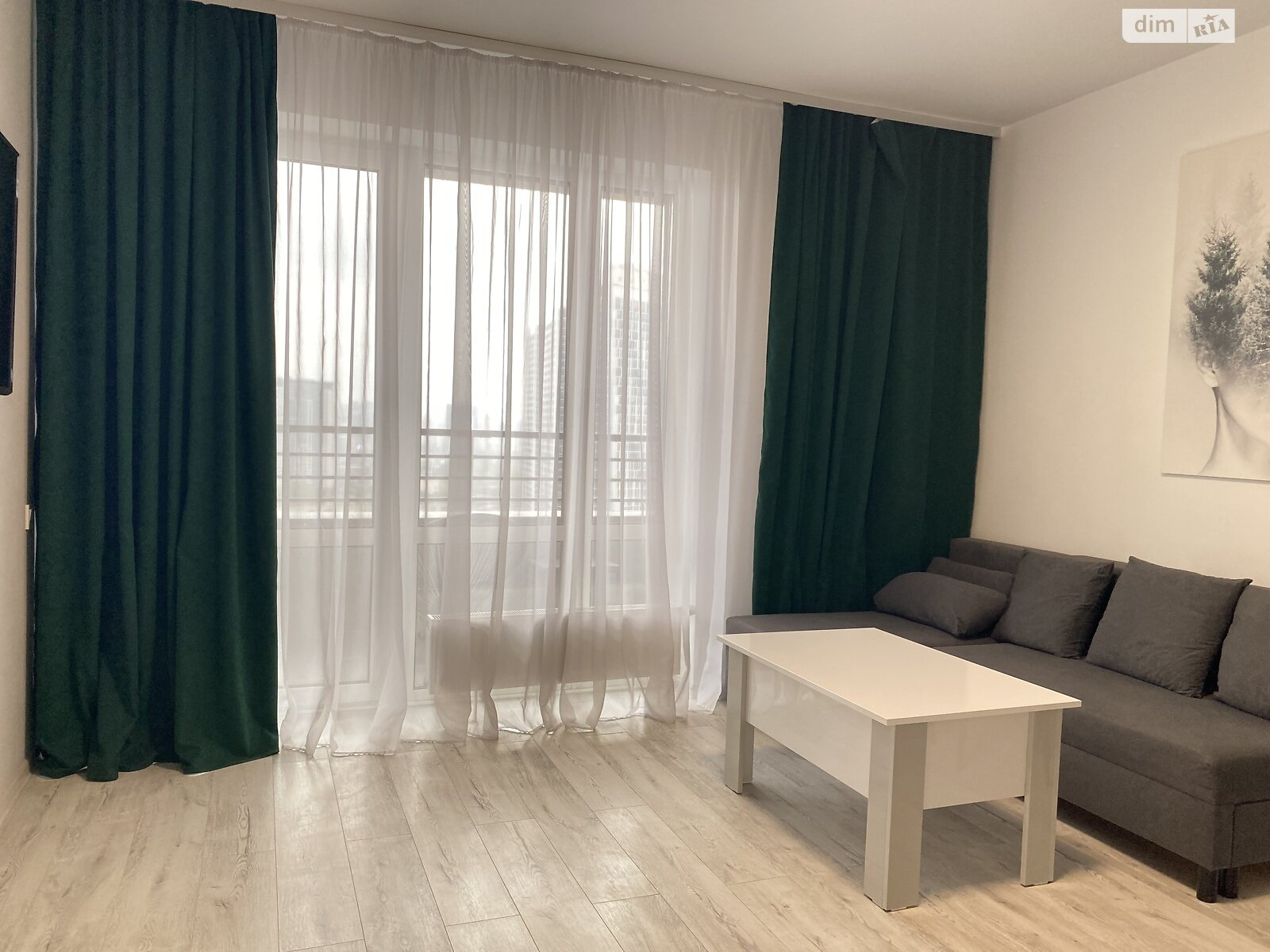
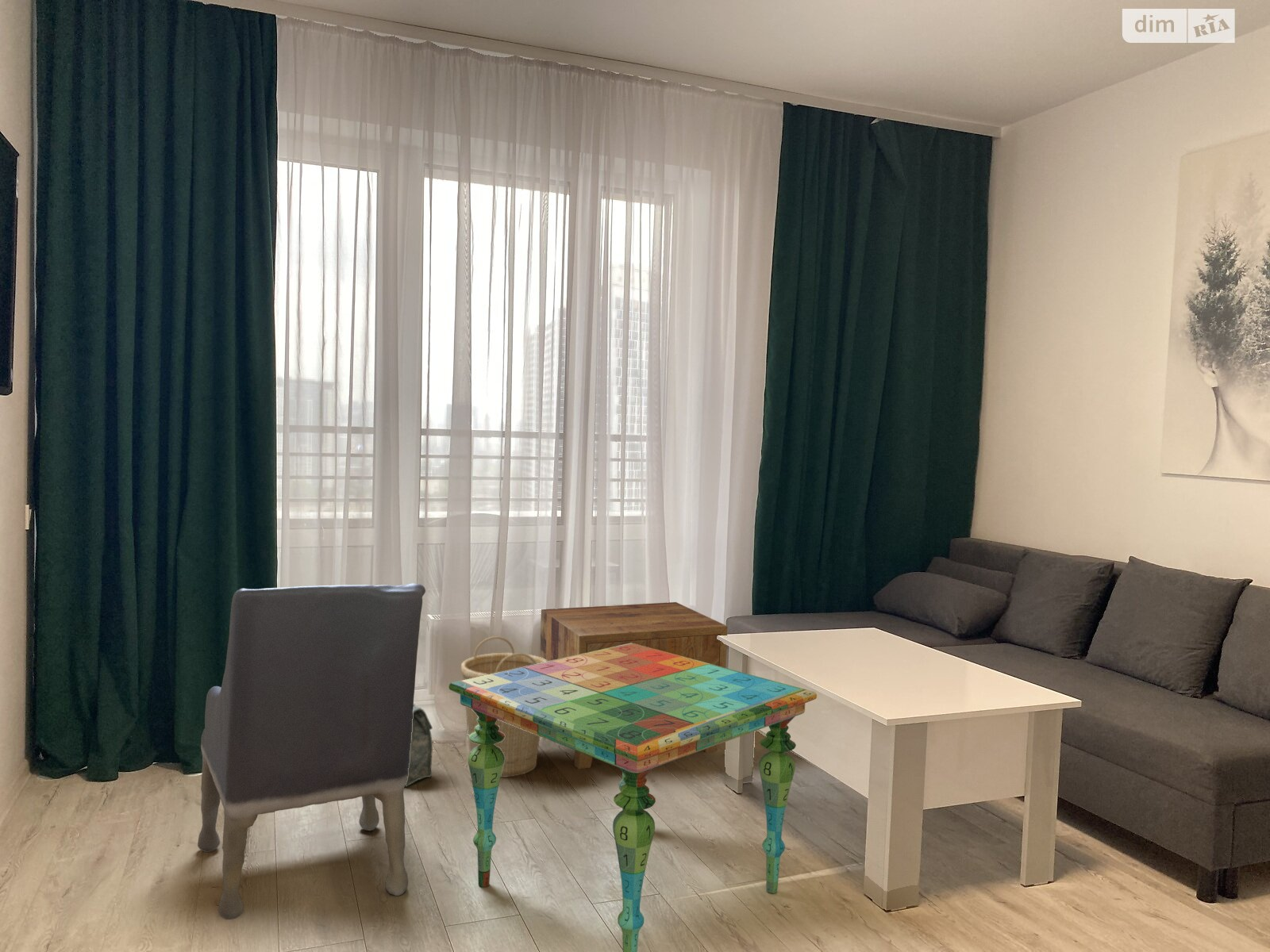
+ armchair (306, 723)
+ bag (411, 736)
+ side table (630, 786)
+ side table (641, 645)
+ basket (497, 719)
